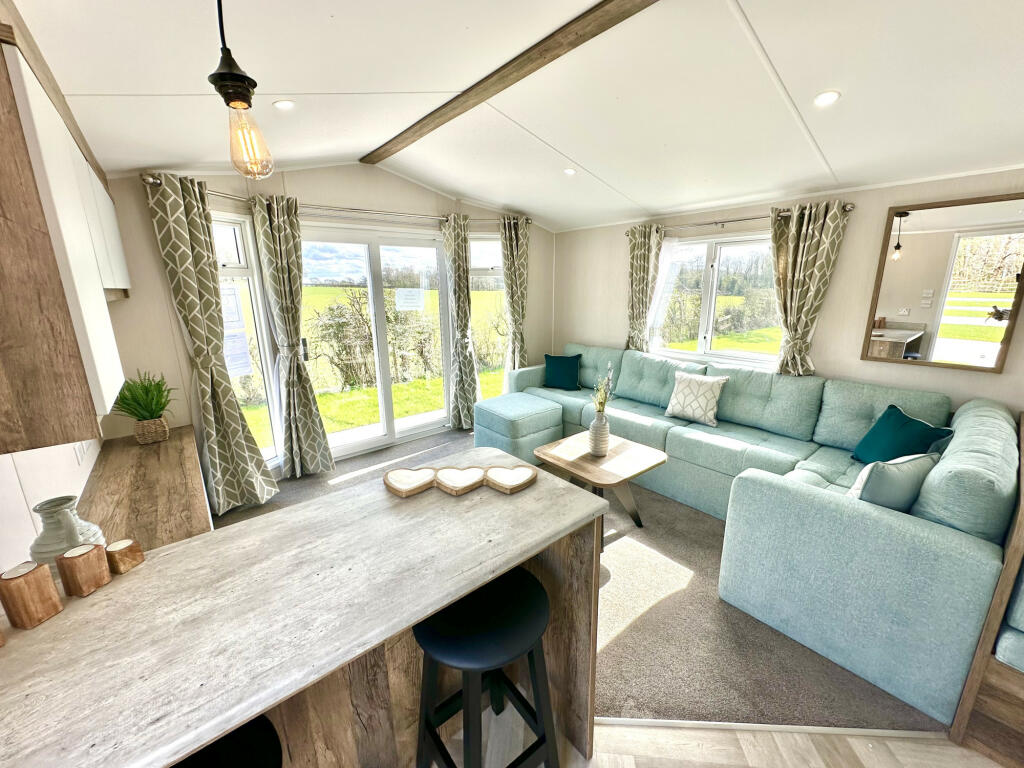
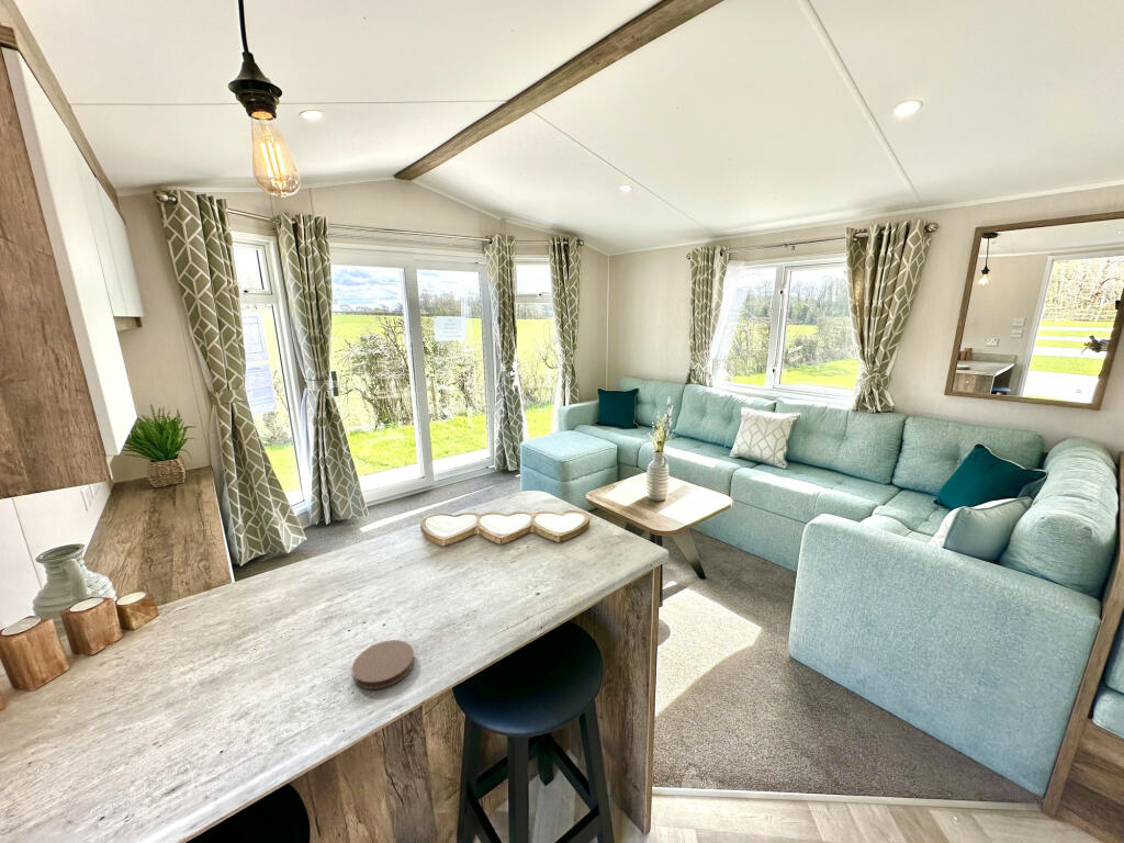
+ coaster (383, 663)
